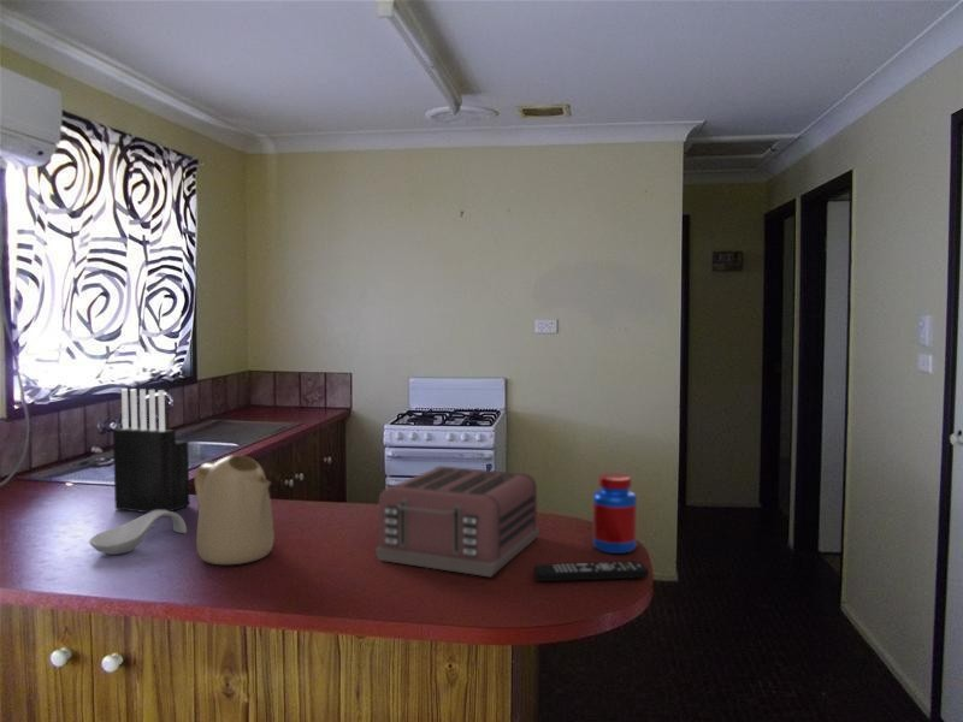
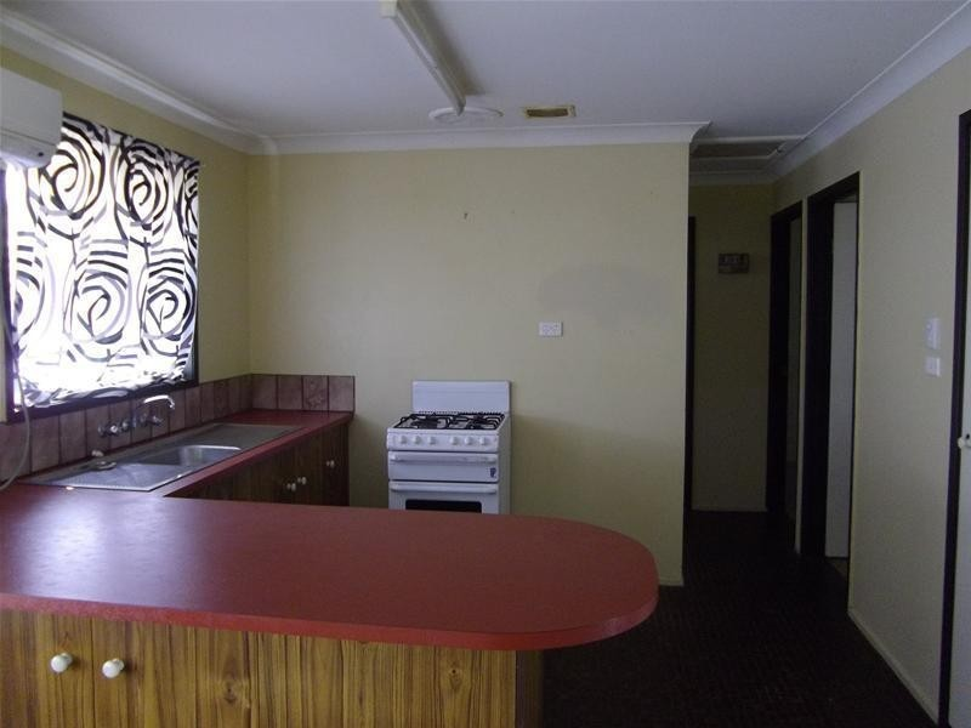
- jar (614, 511)
- spoon rest (140, 529)
- remote control (590, 572)
- toaster (457, 515)
- knife block (154, 448)
- kettle (231, 504)
